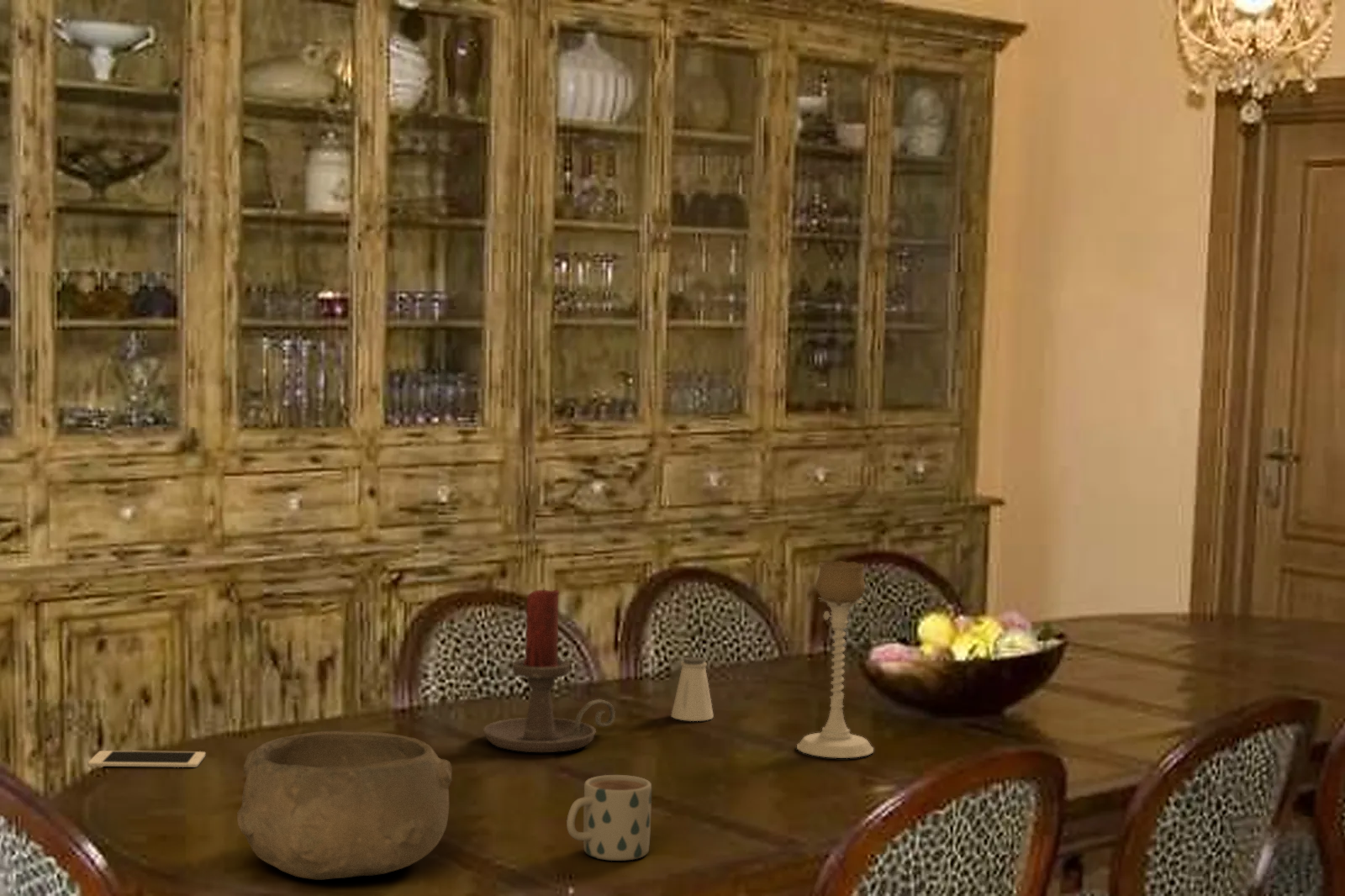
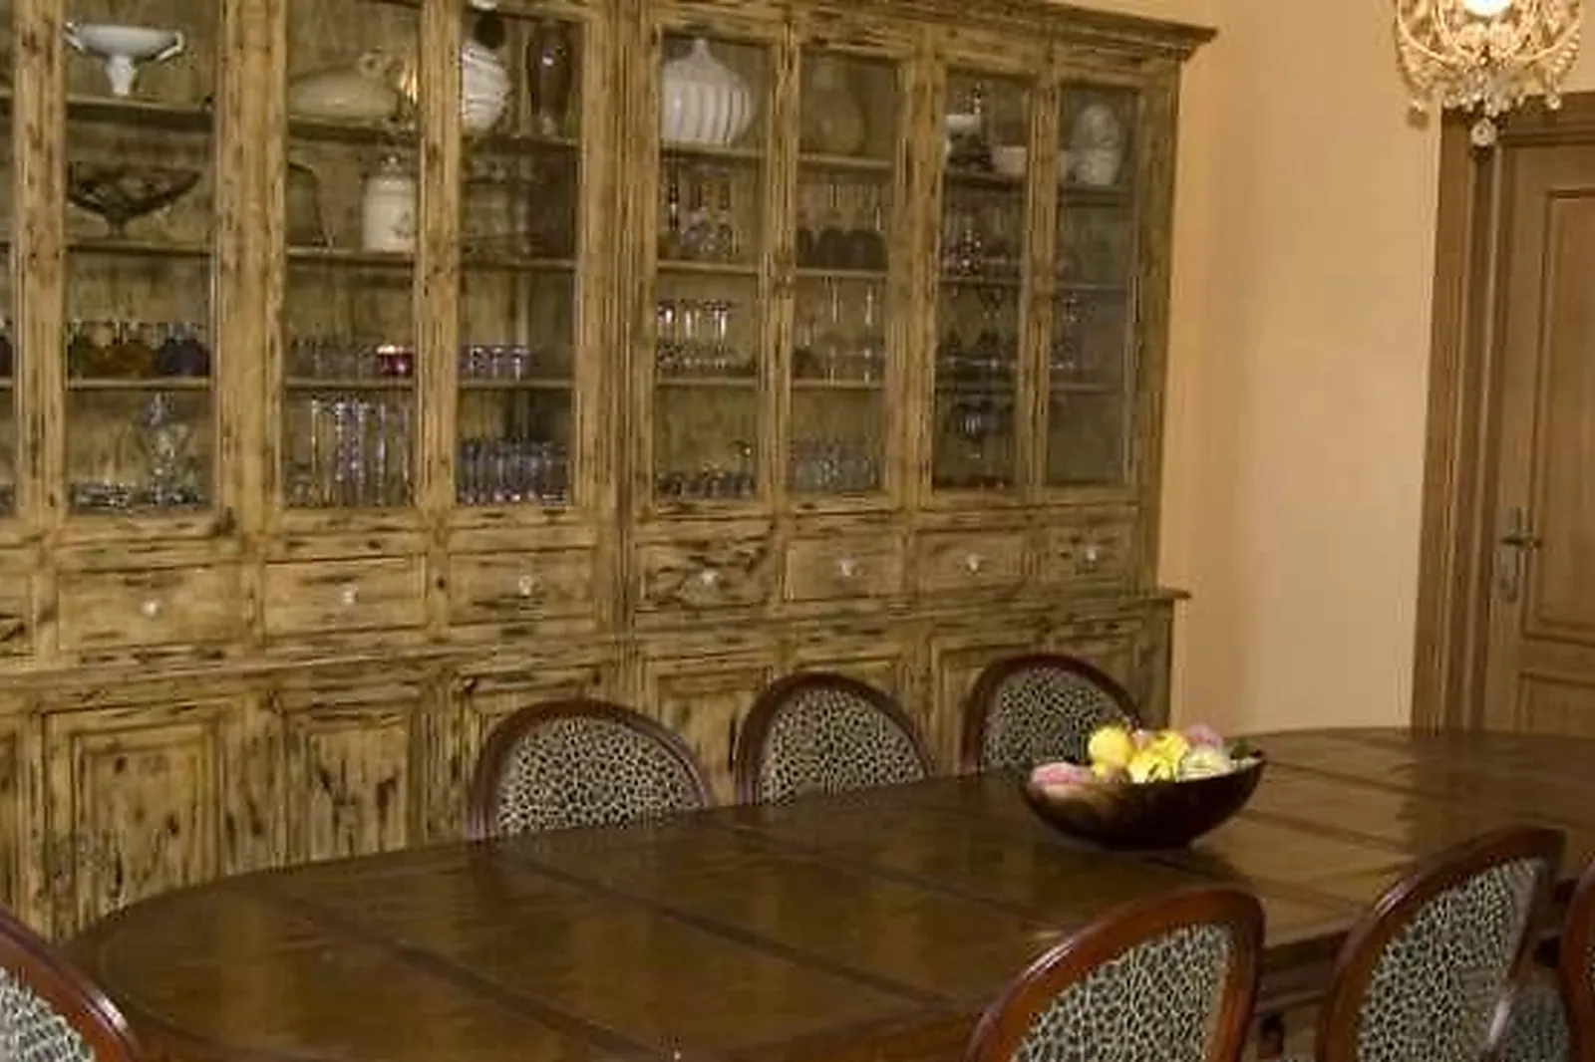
- candle holder (555, 663)
- candle holder (838, 656)
- cell phone (147, 759)
- mug (606, 819)
- bowl (348, 804)
- saltshaker (693, 688)
